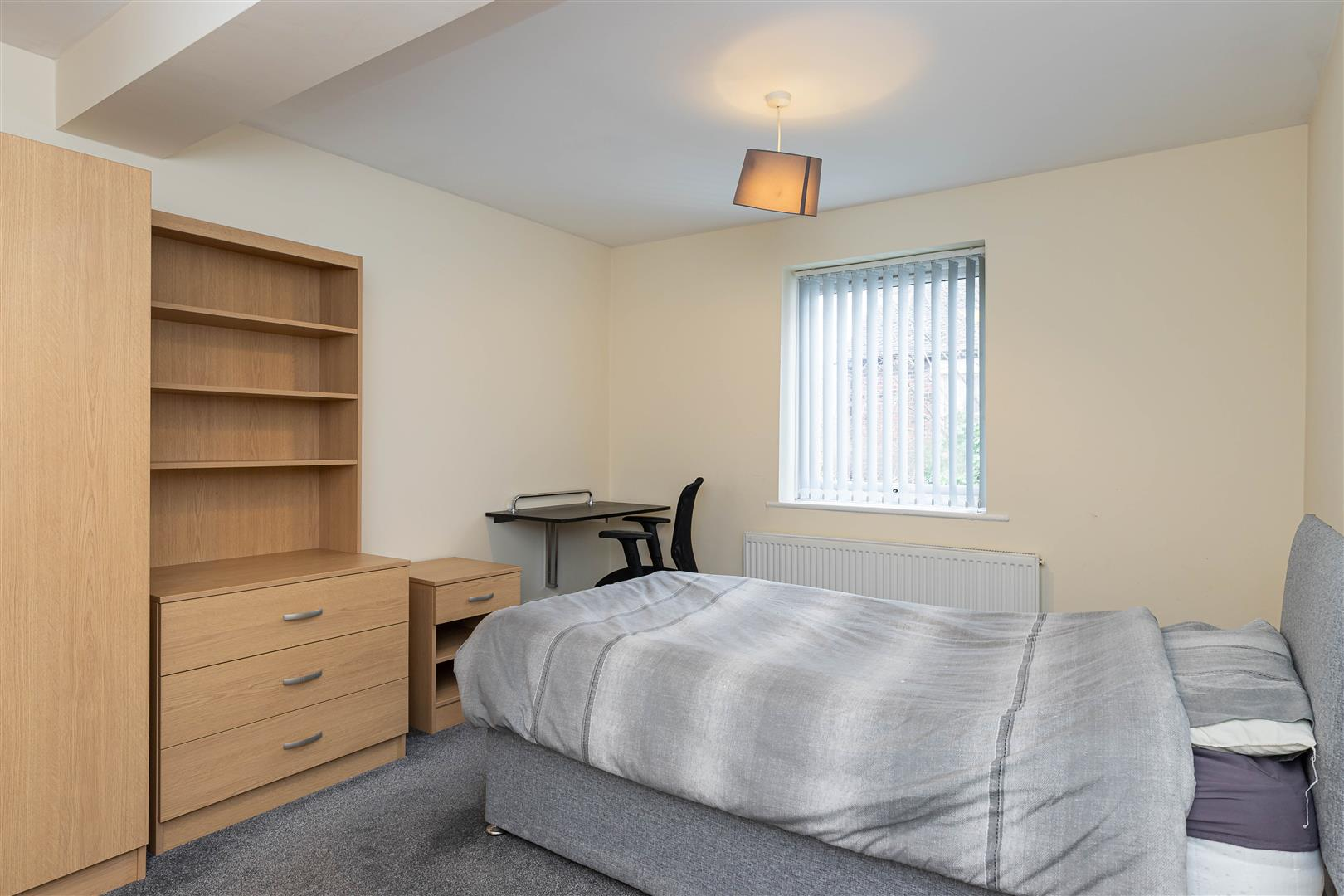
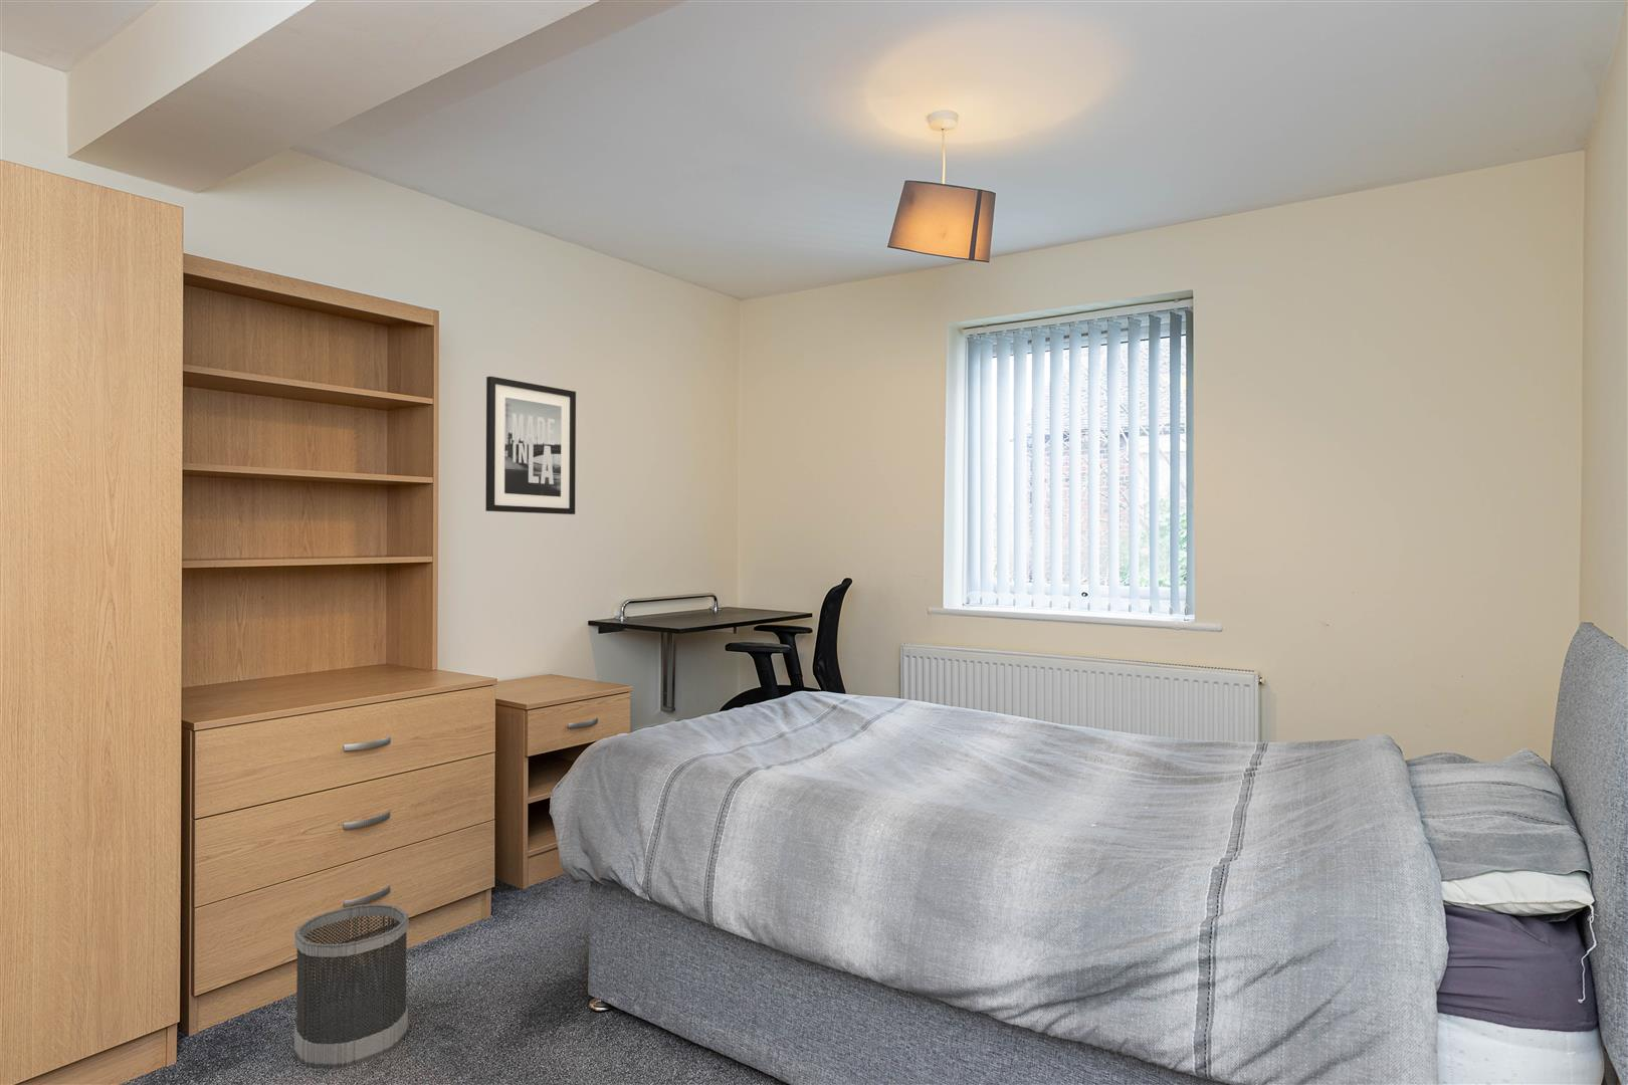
+ wastebasket (351, 982)
+ wall art (533, 448)
